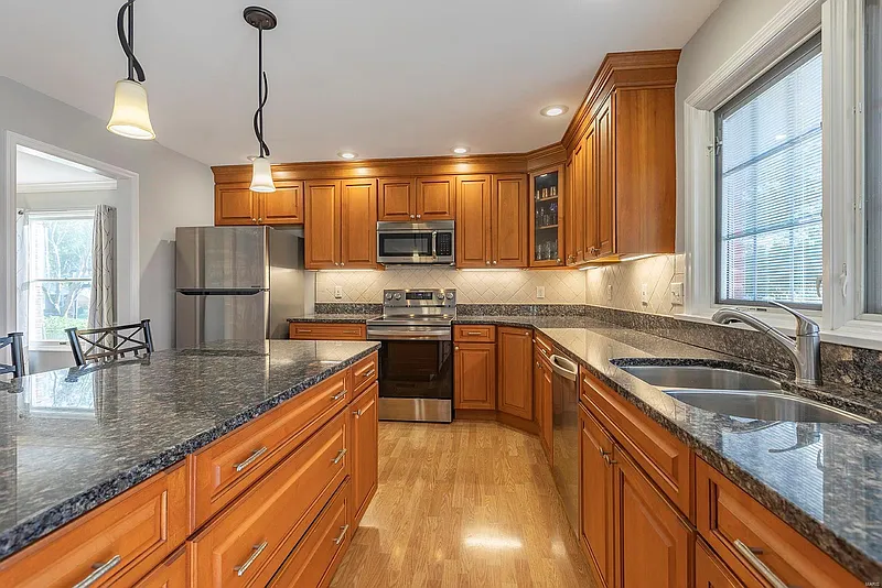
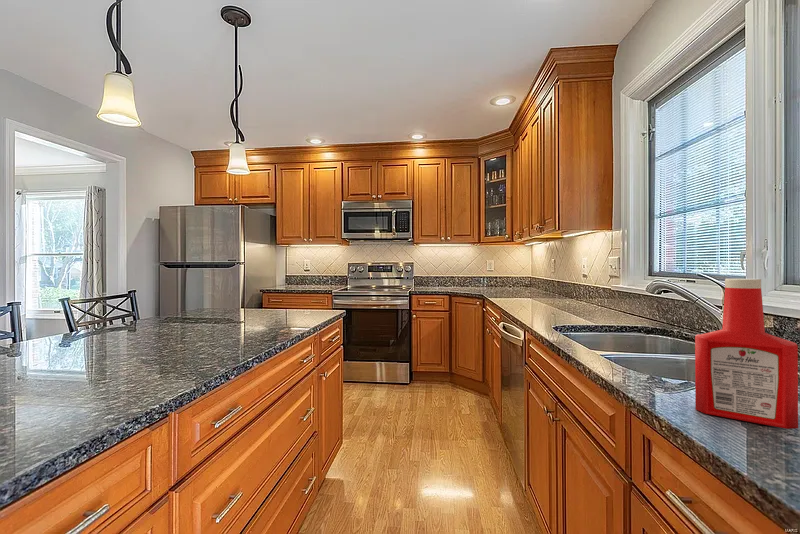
+ soap bottle (743, 347)
